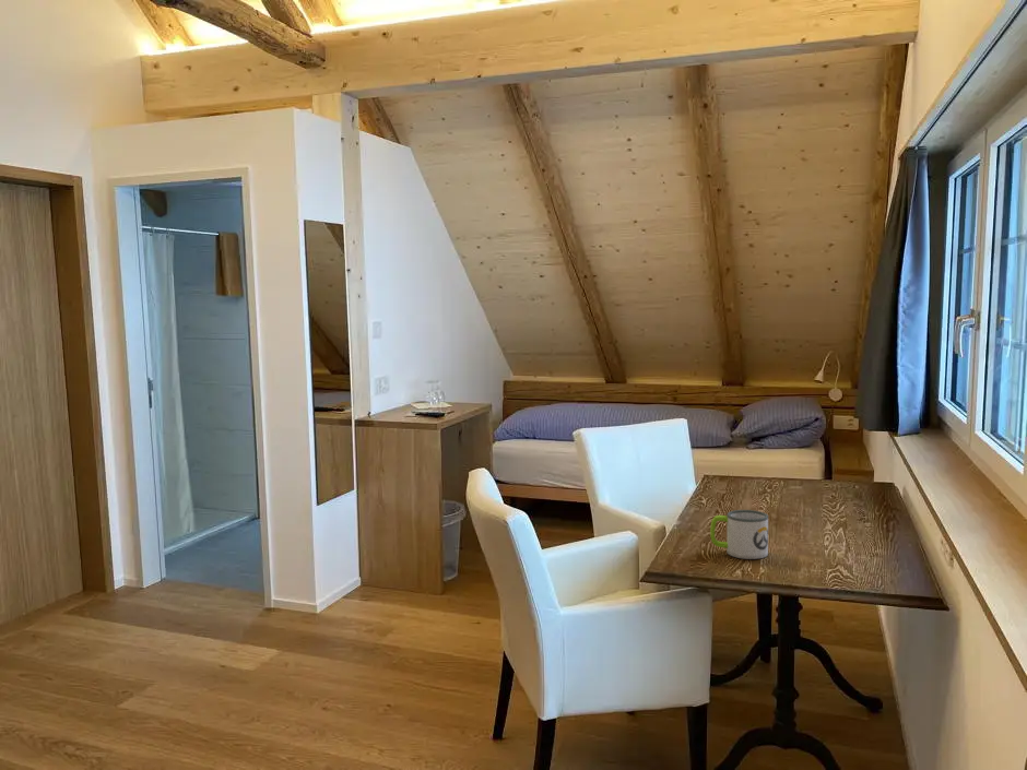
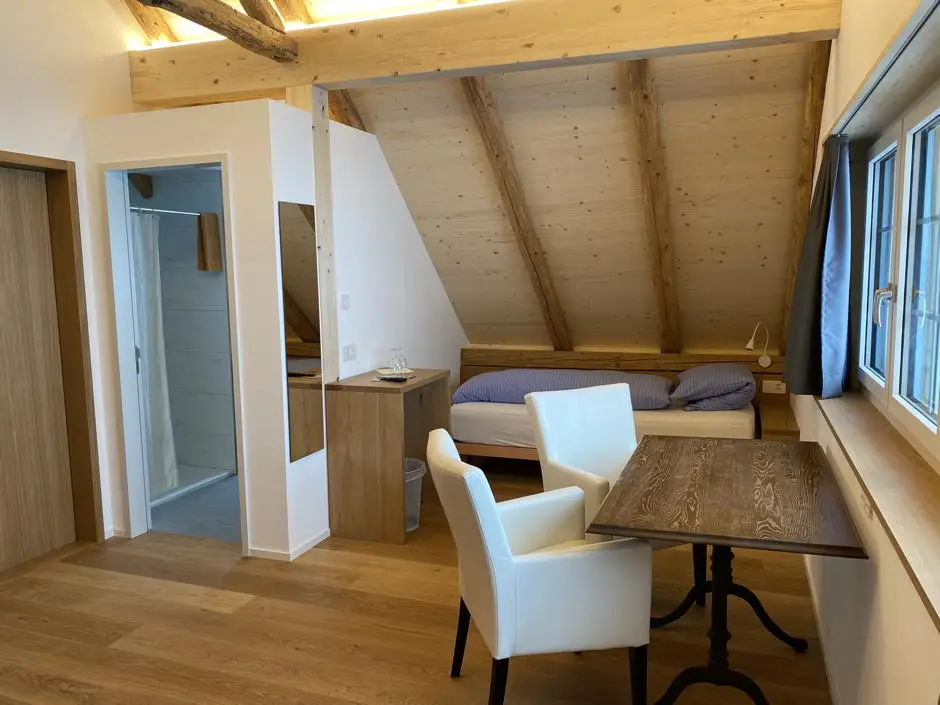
- mug (739, 533)
